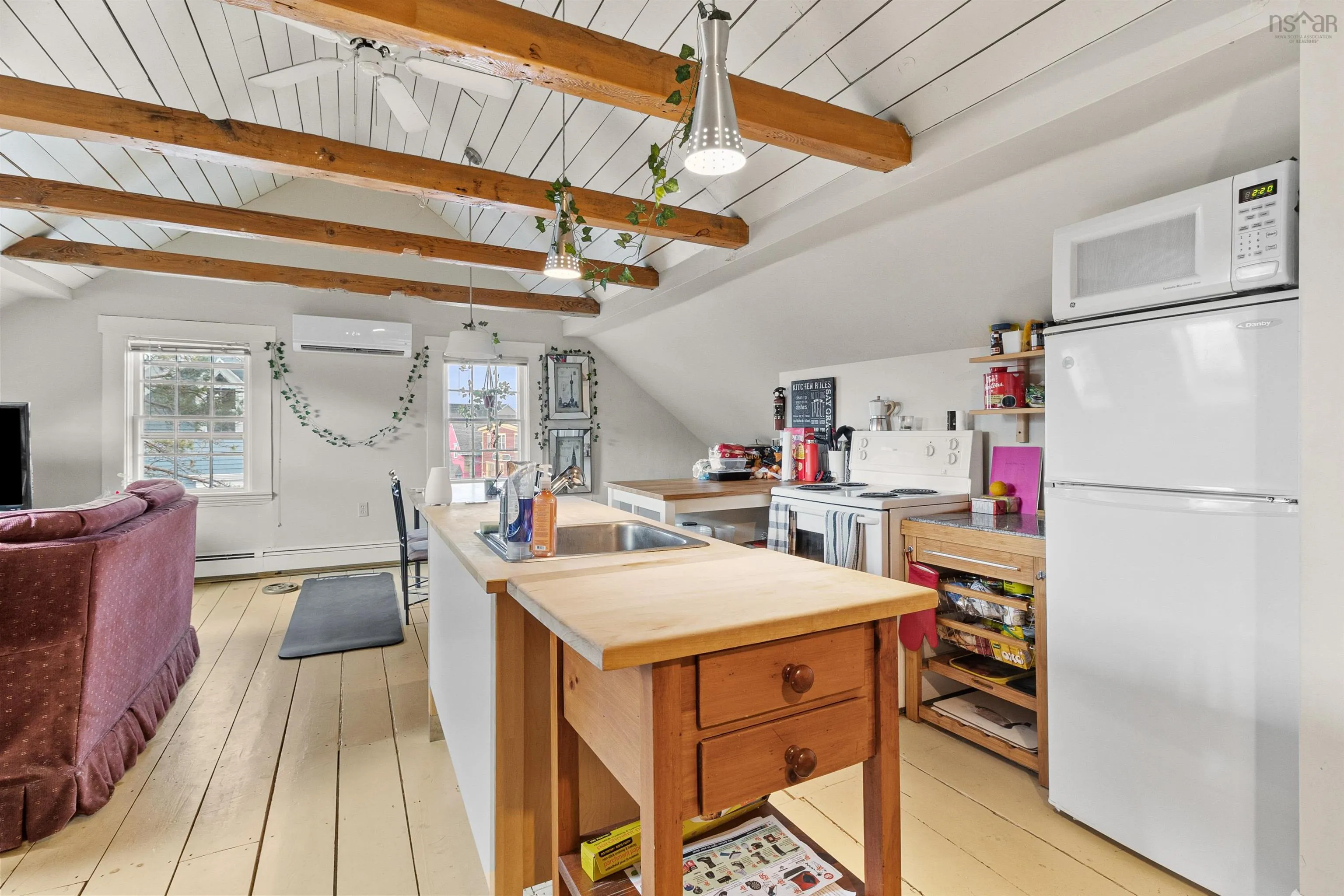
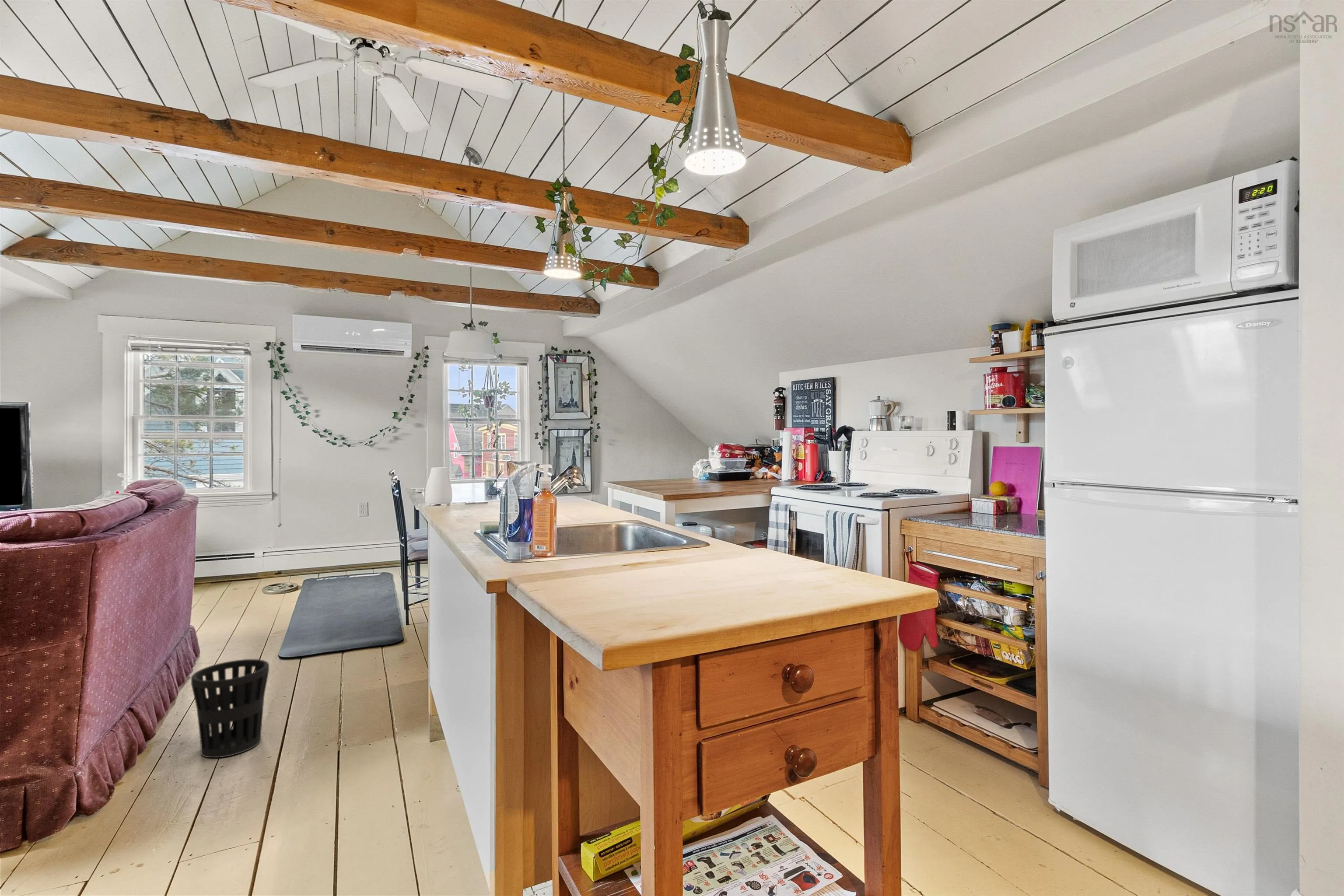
+ wastebasket (231, 708)
